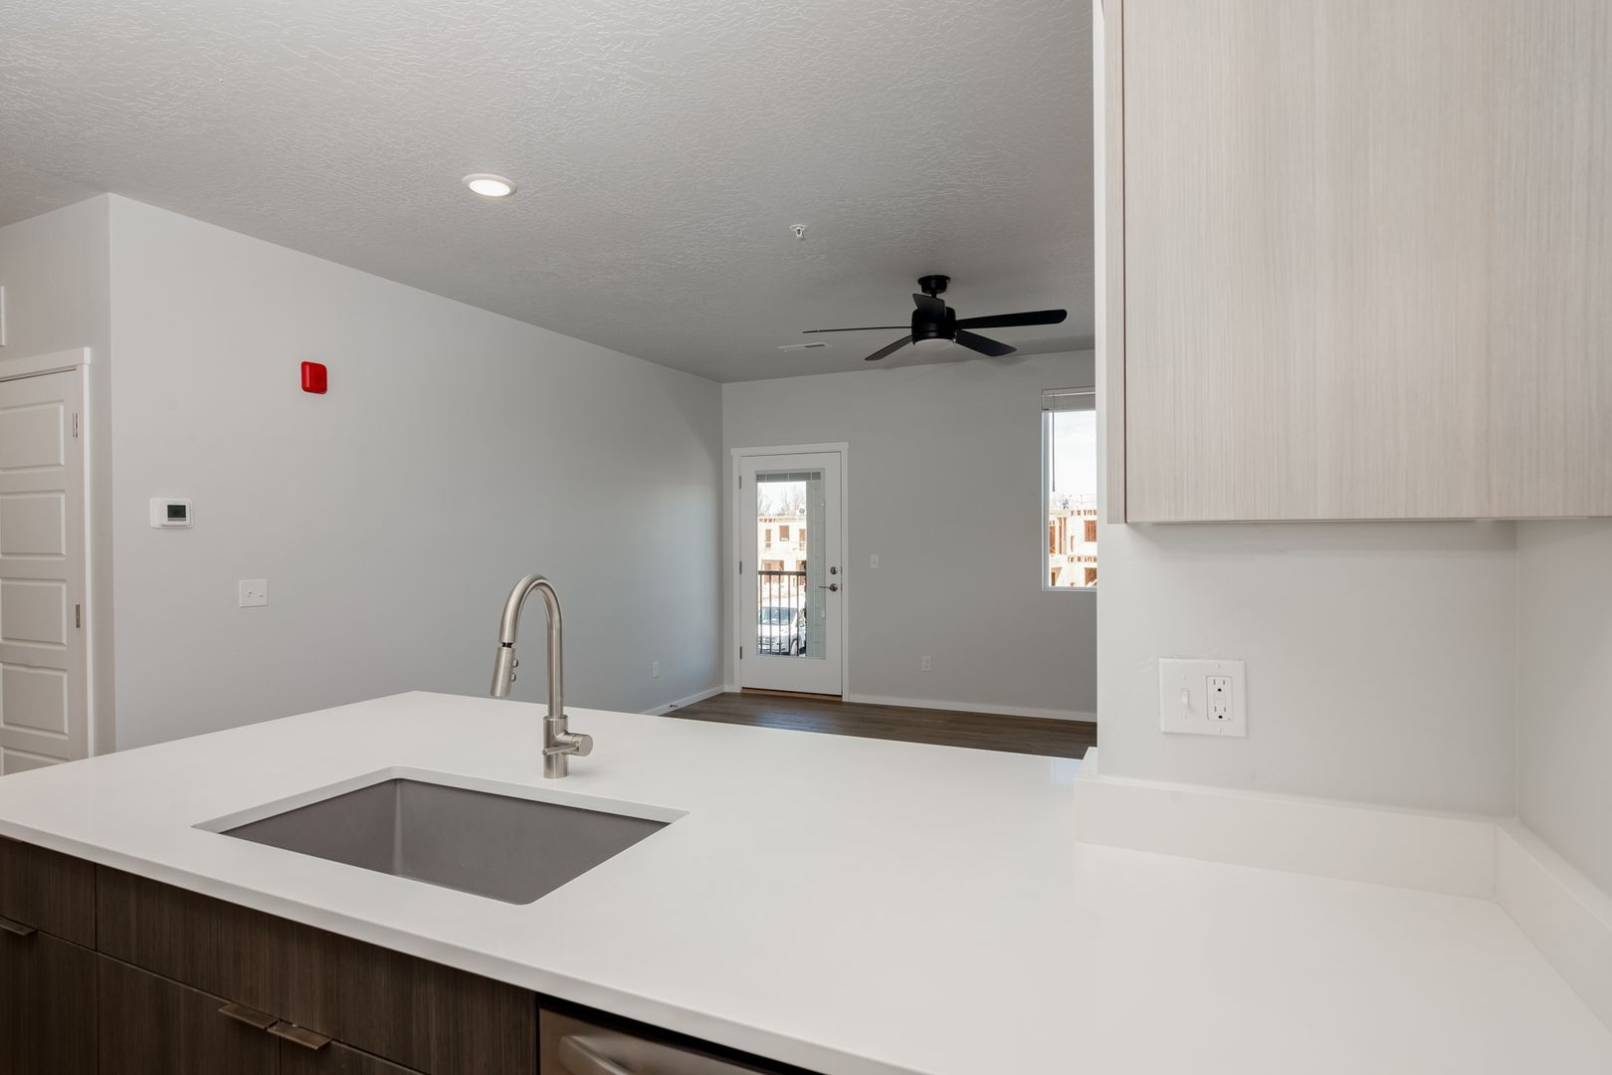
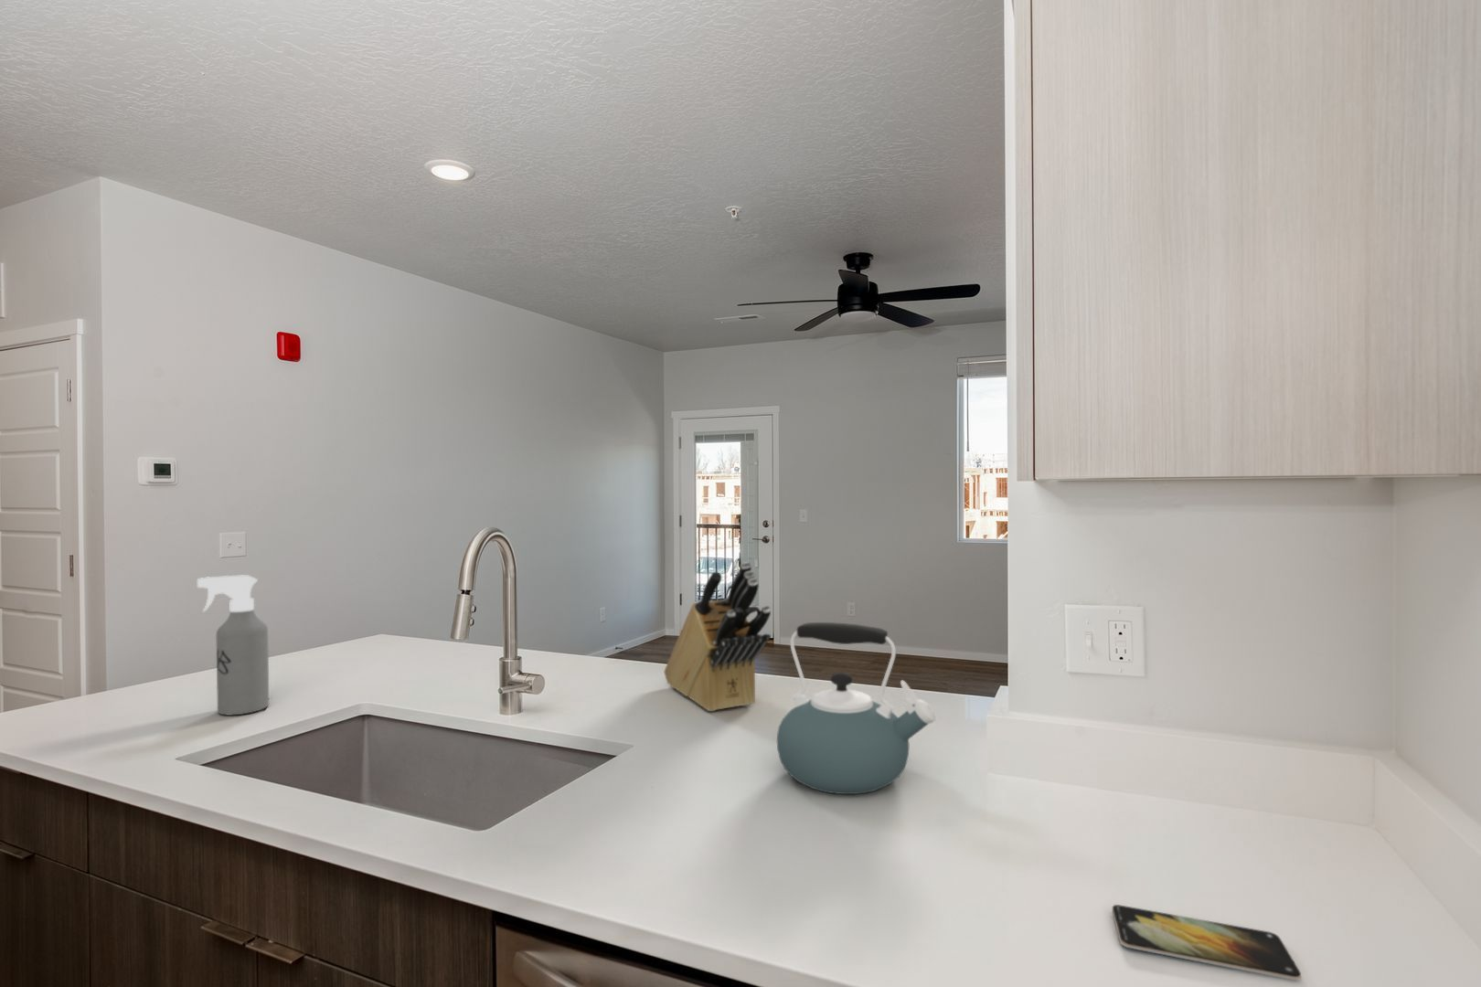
+ knife block (714, 629)
+ spray bottle (234, 642)
+ smartphone (1199, 940)
+ kettle (854, 701)
